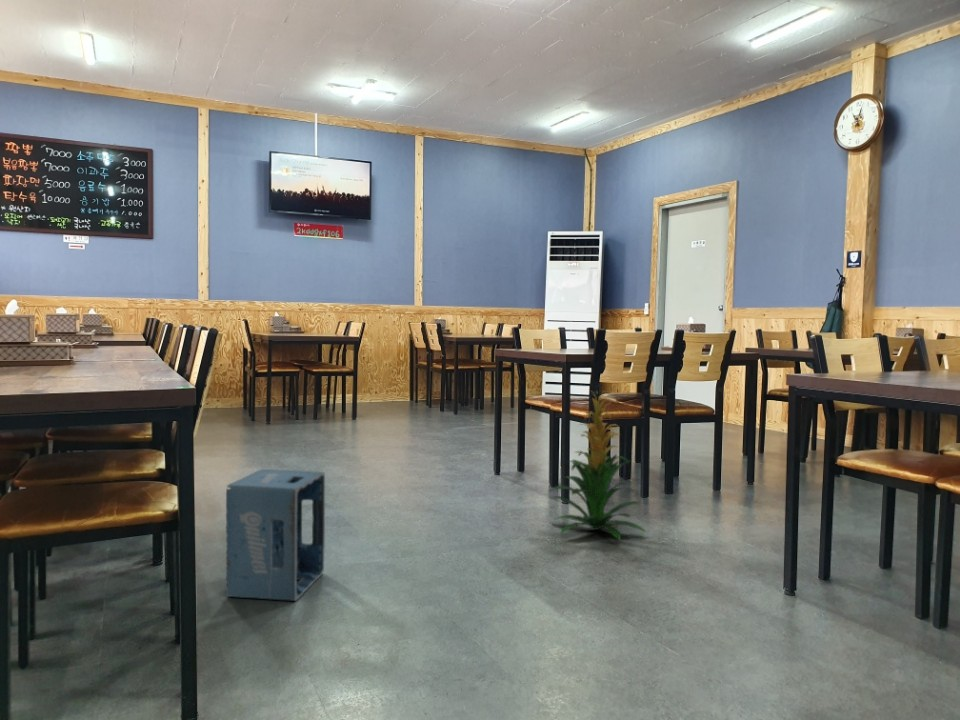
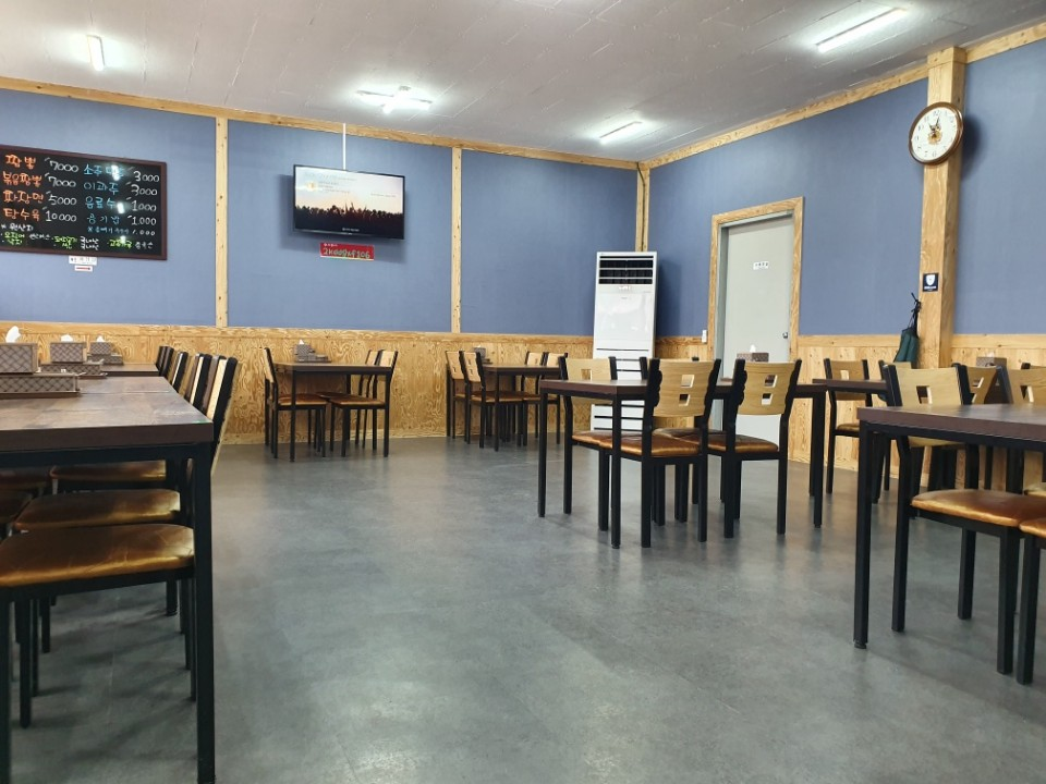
- indoor plant (598, 460)
- cardboard box (277, 531)
